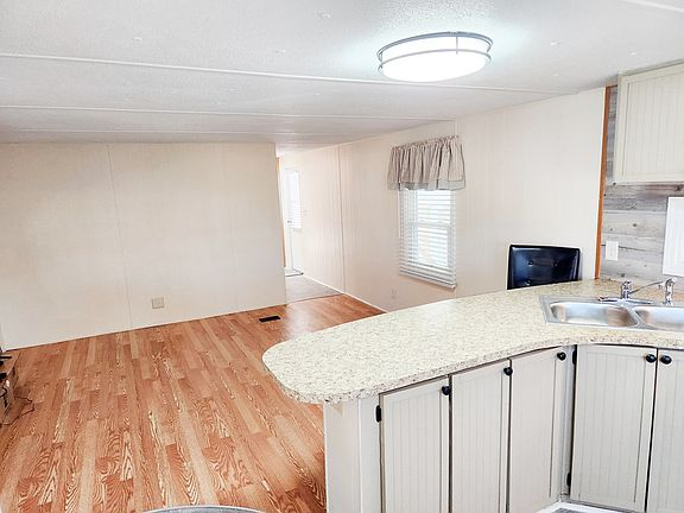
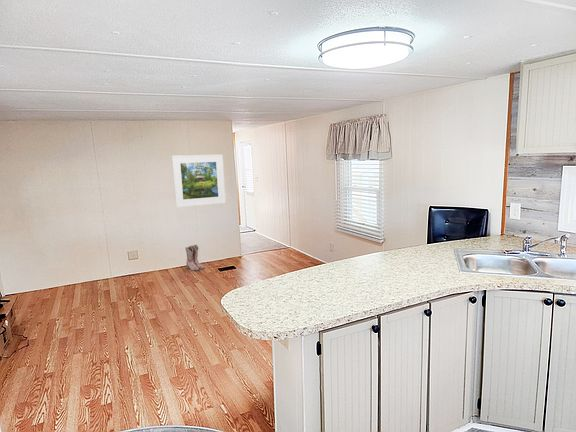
+ boots (194, 256)
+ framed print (199, 180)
